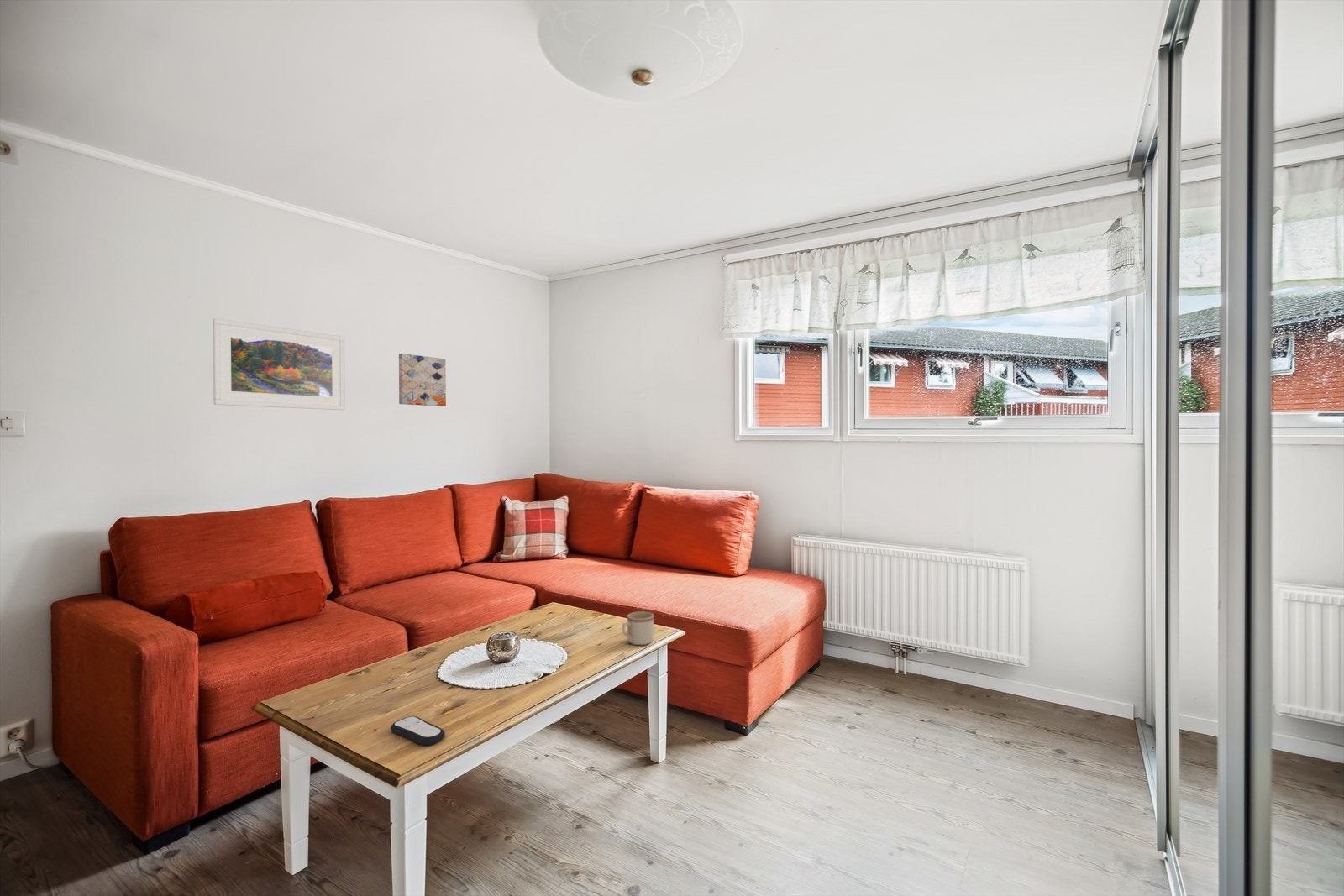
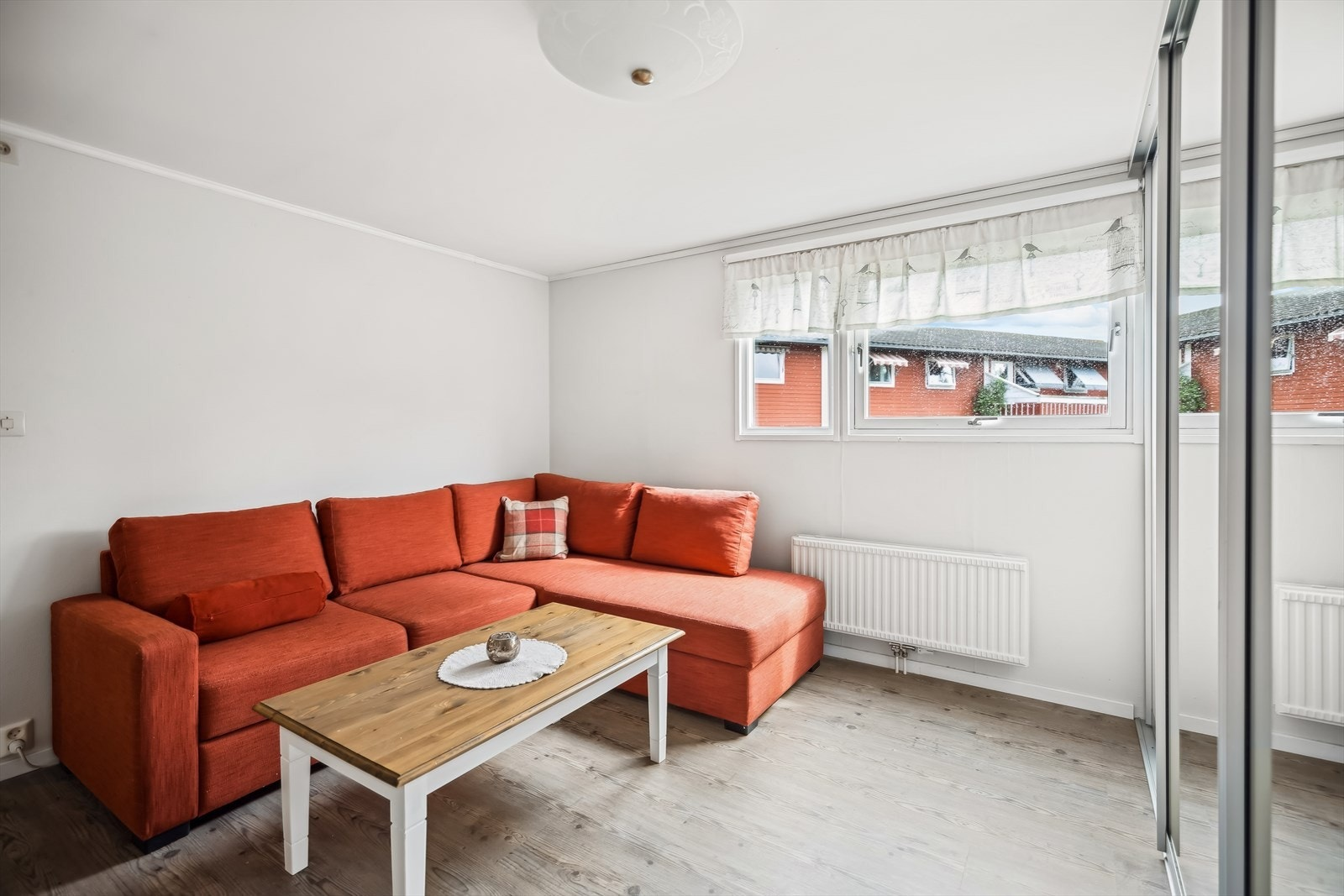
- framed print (284, 368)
- mug (637, 629)
- remote control (418, 730)
- wall art (423, 380)
